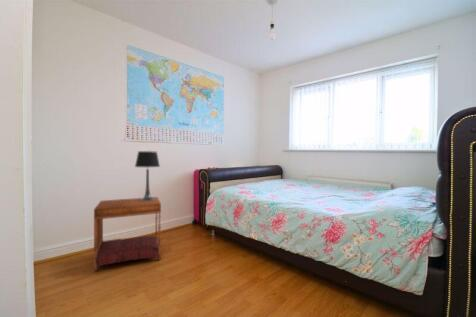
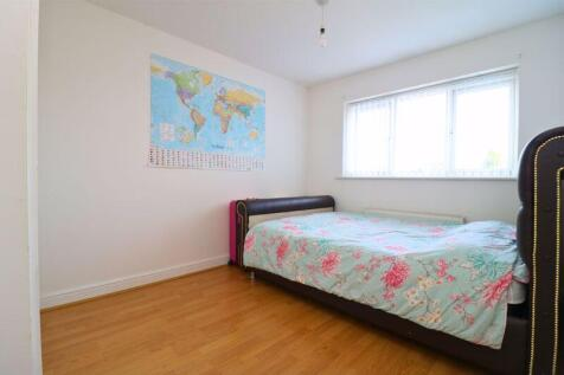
- canopy bed (132, 237)
- table lamp (147, 175)
